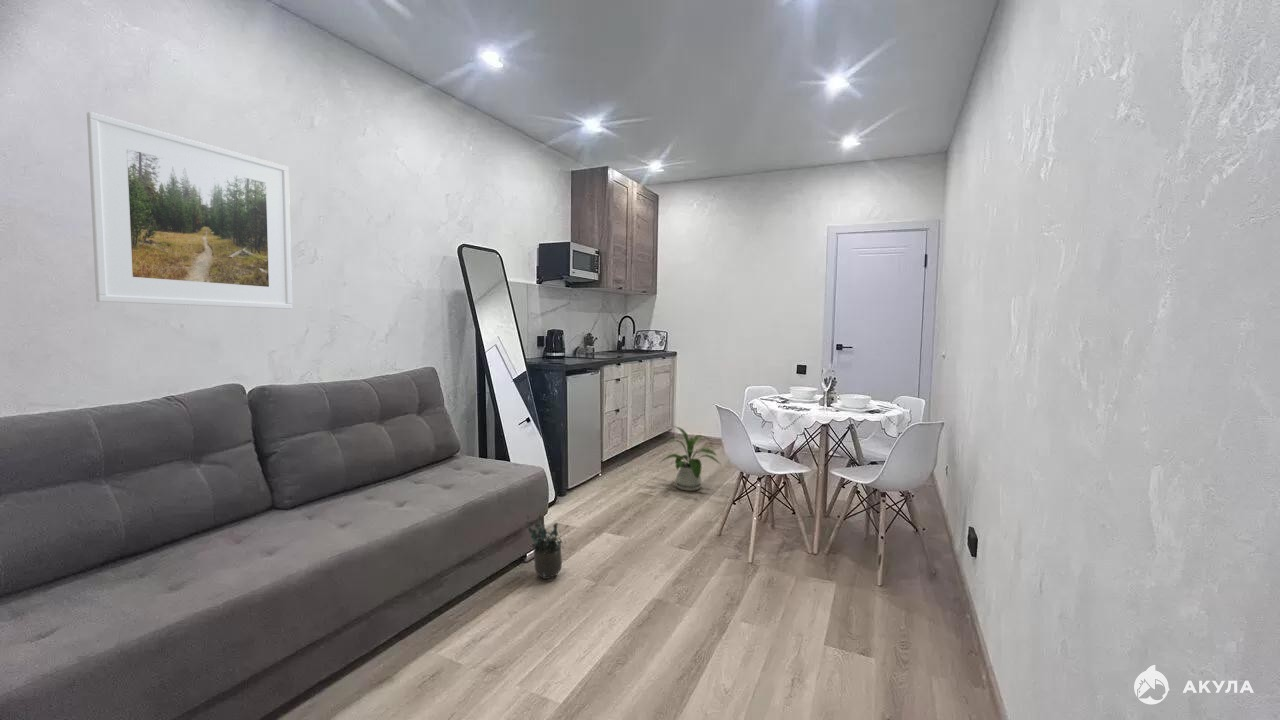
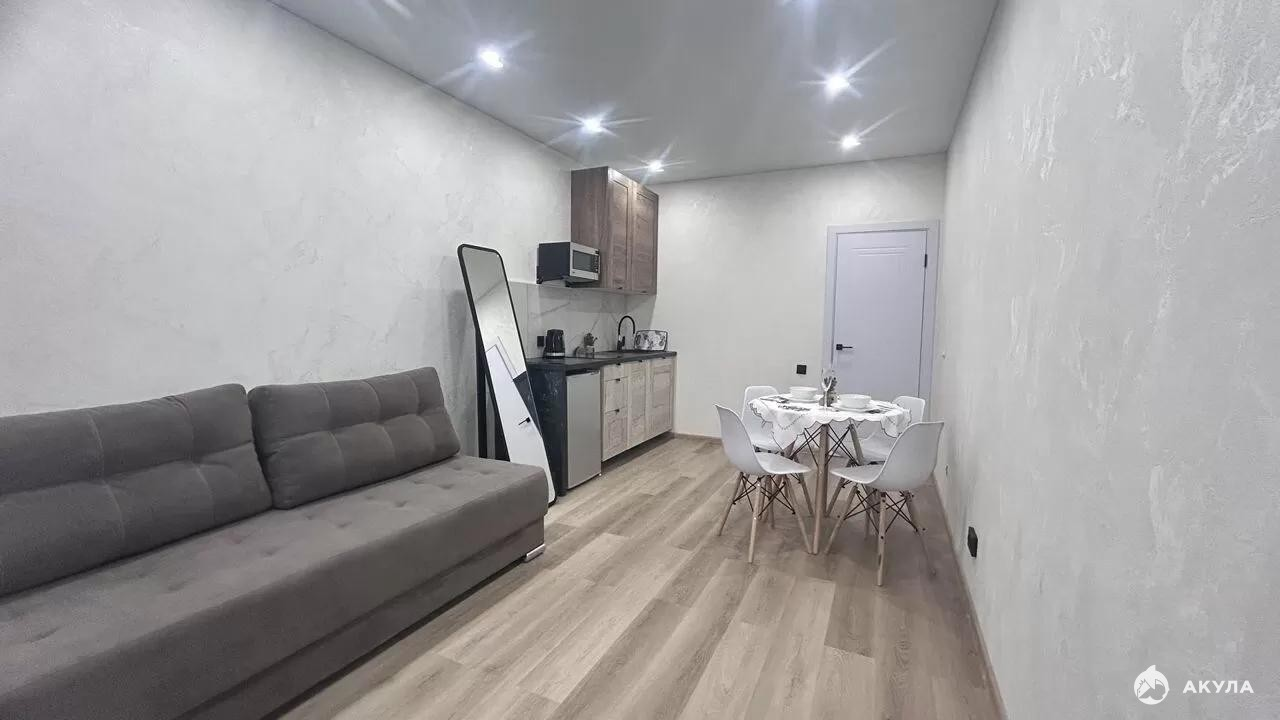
- house plant (690, 459)
- potted plant (544, 542)
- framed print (204, 225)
